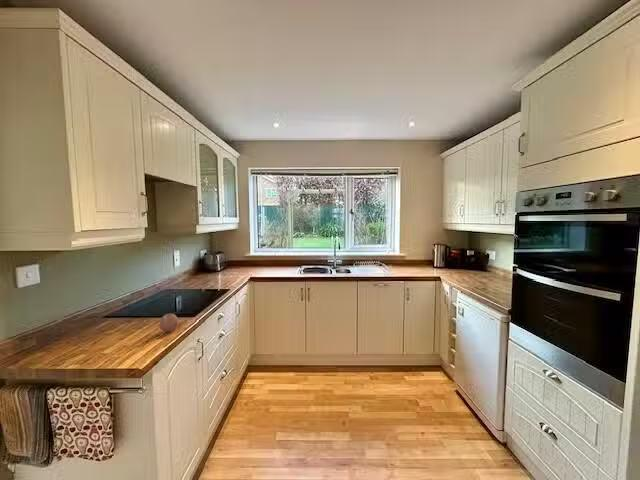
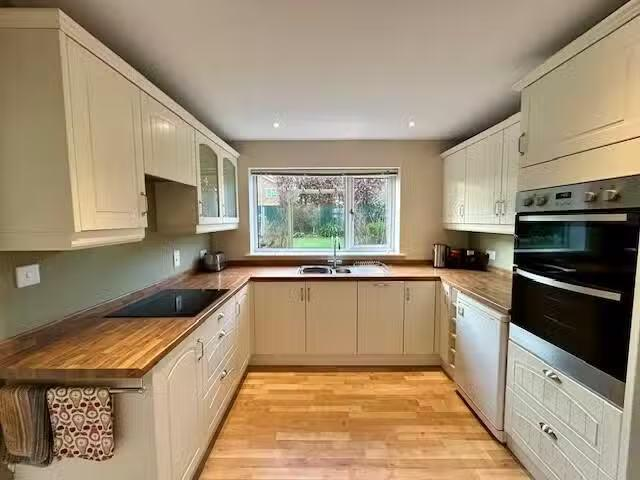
- fruit (169, 322)
